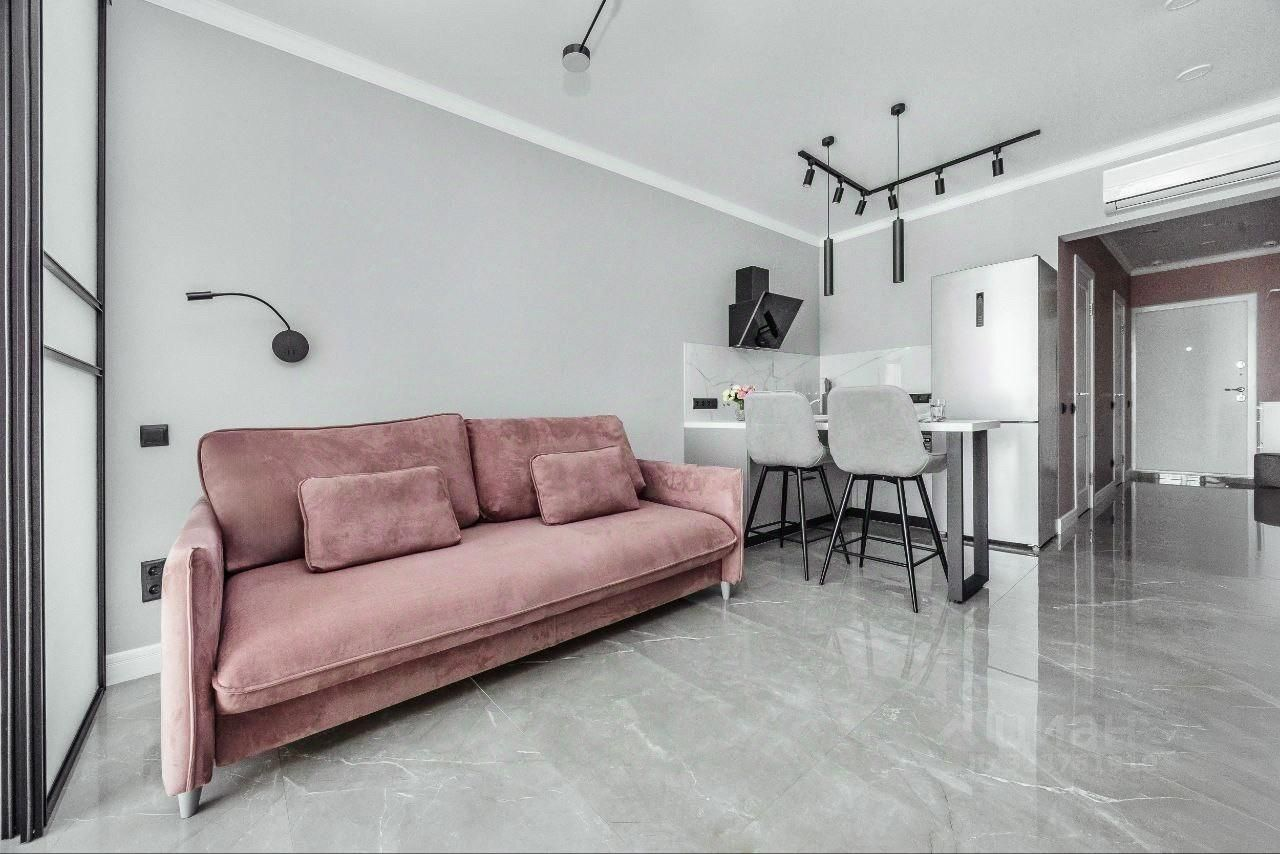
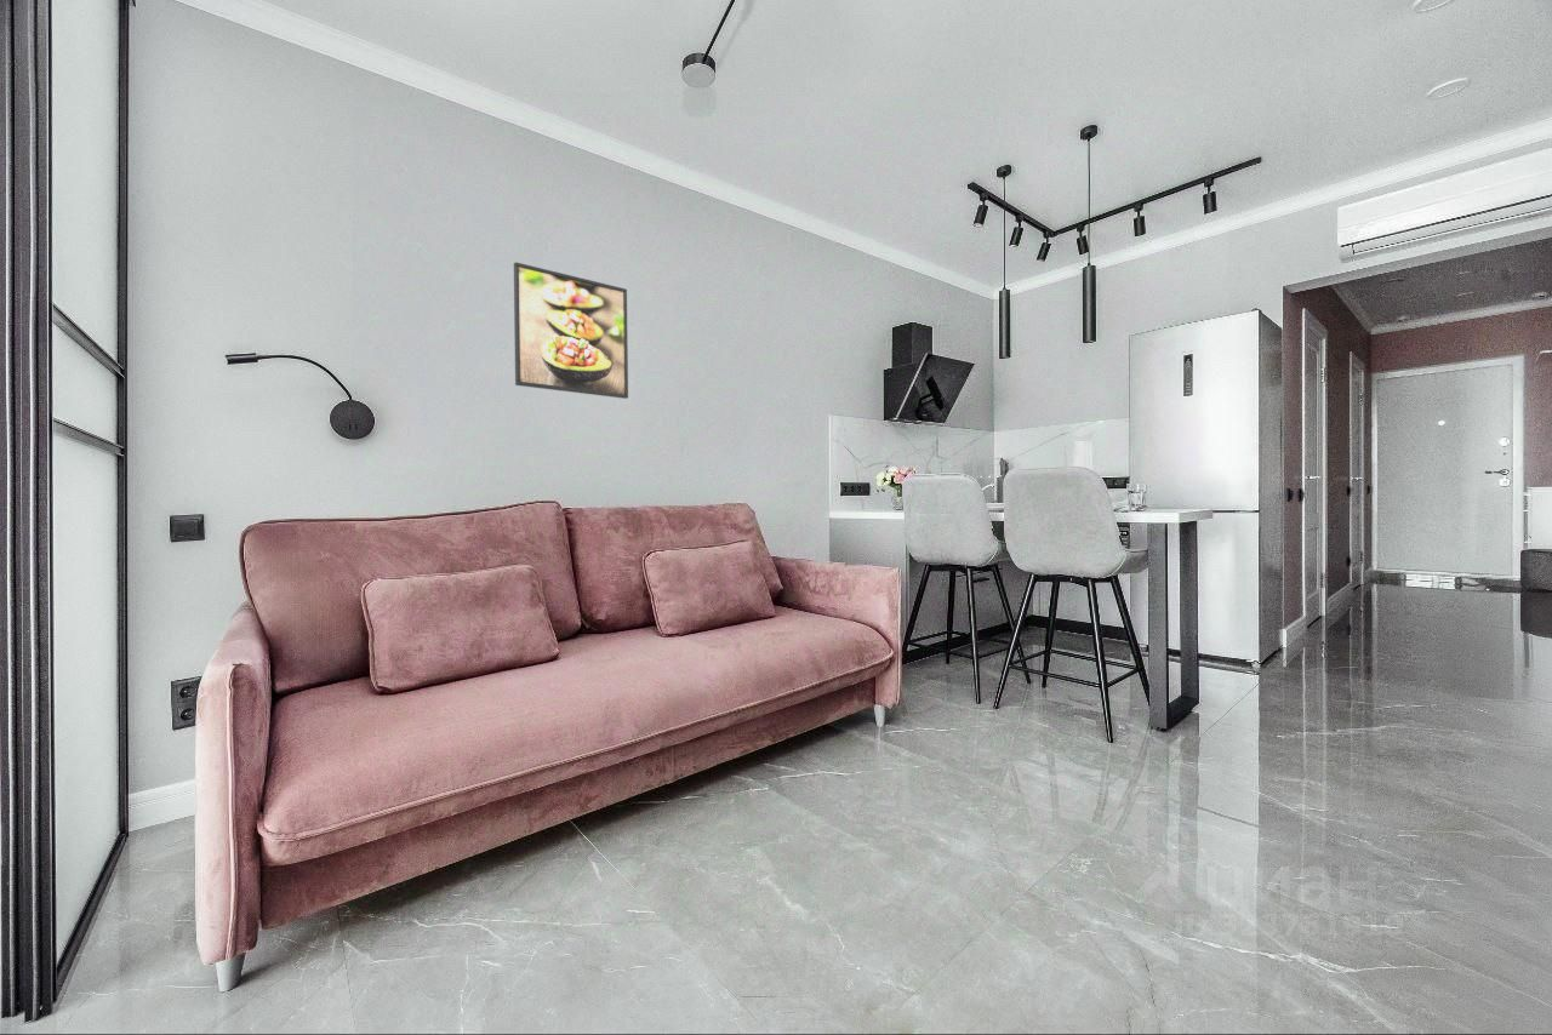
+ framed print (574, 334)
